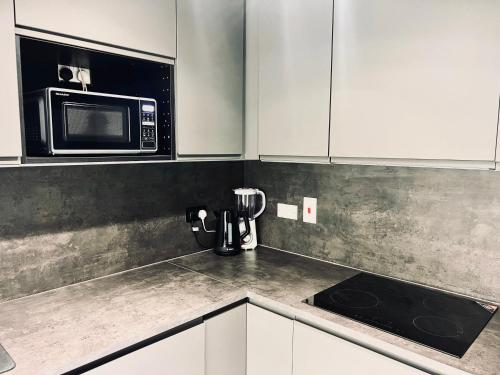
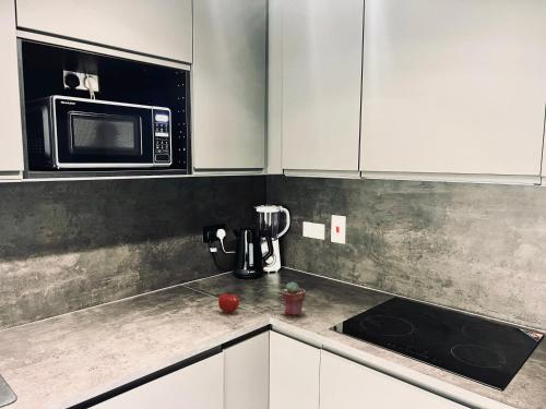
+ apple (228, 301)
+ potted succulent (293, 297)
